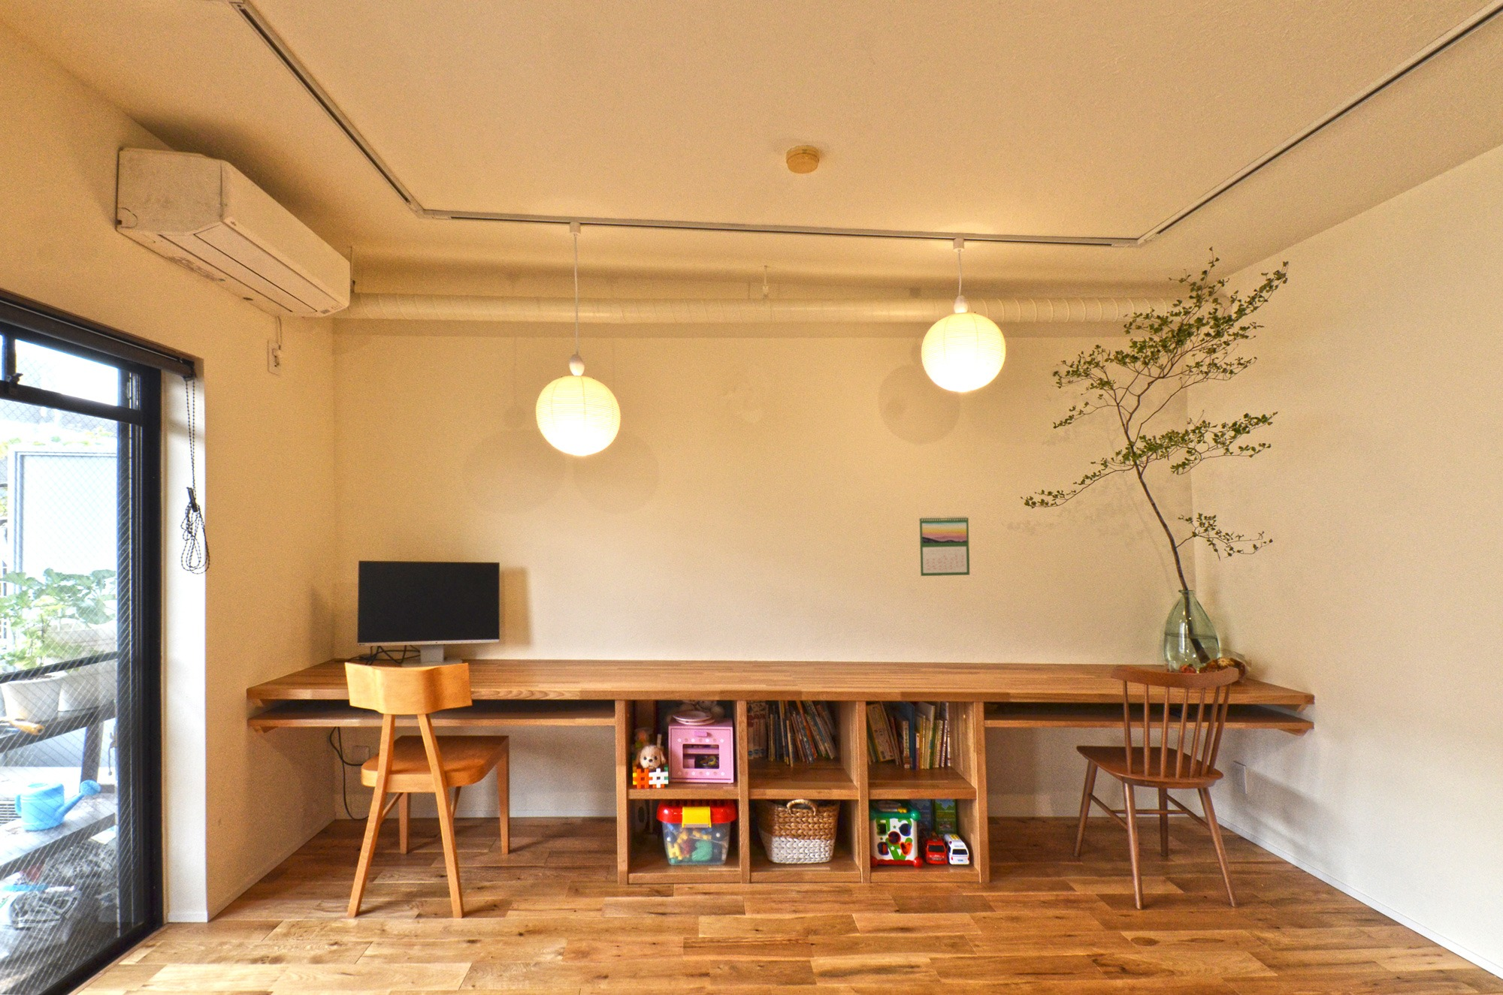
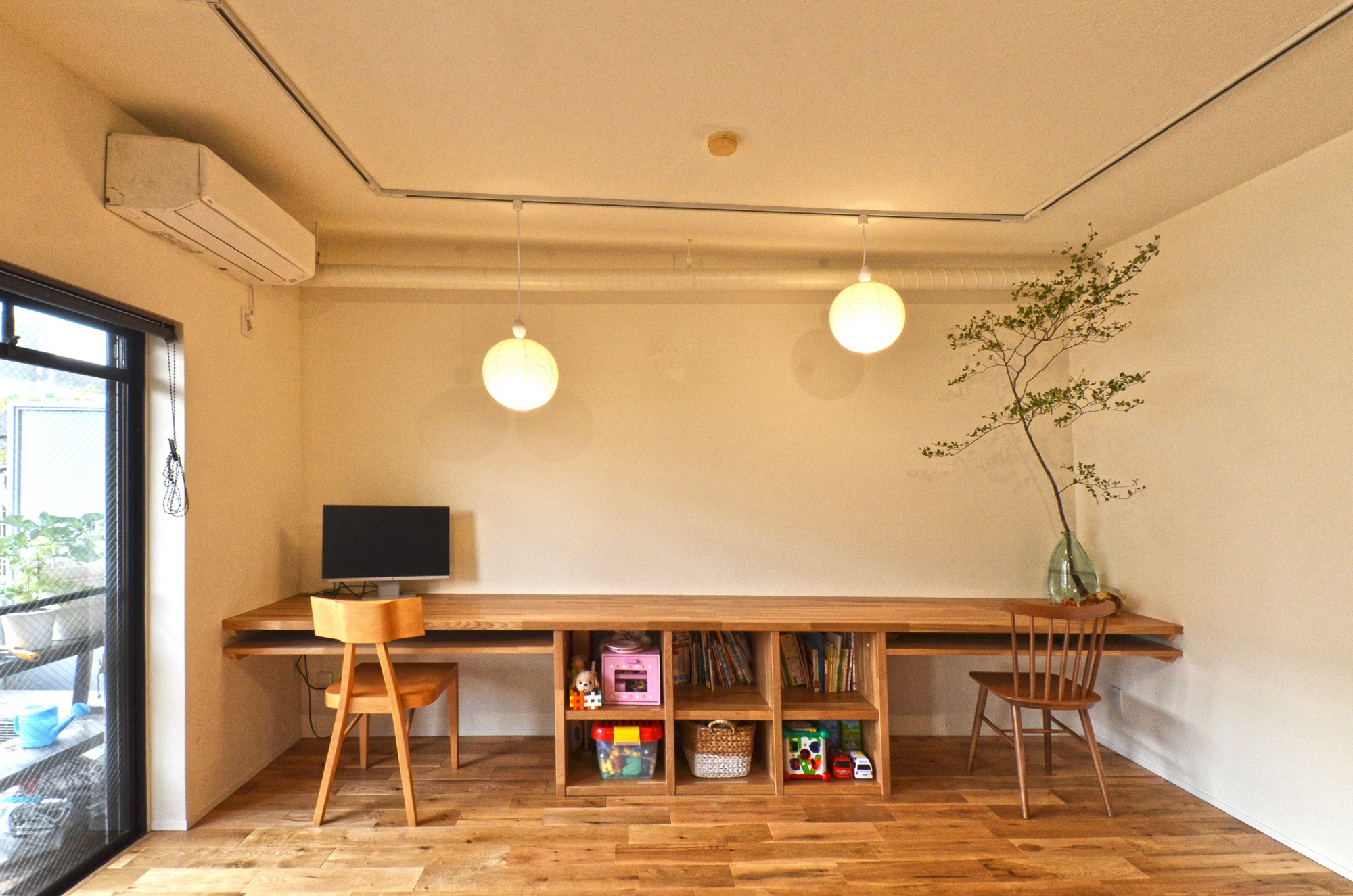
- calendar (944, 545)
